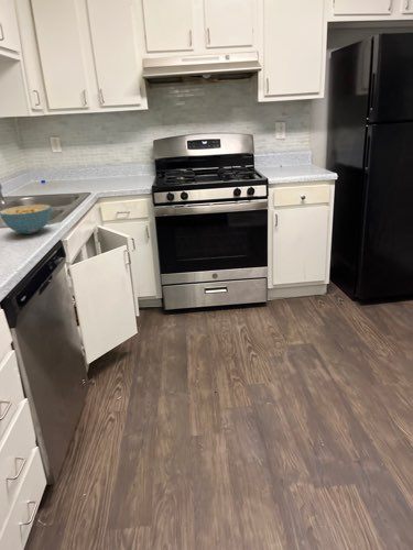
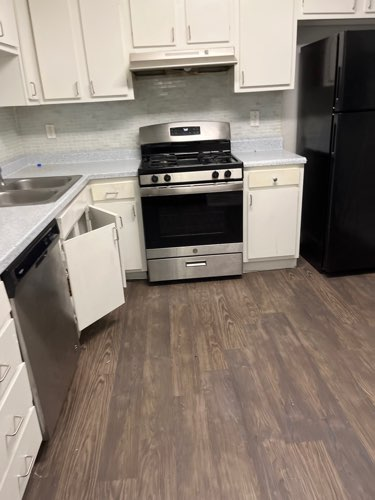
- cereal bowl (28, 220)
